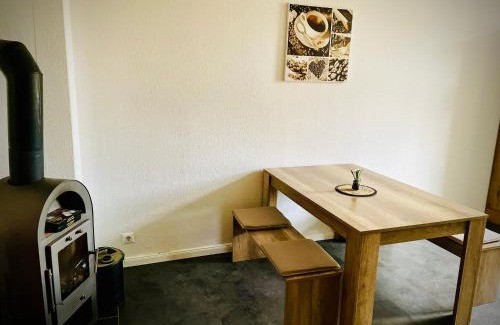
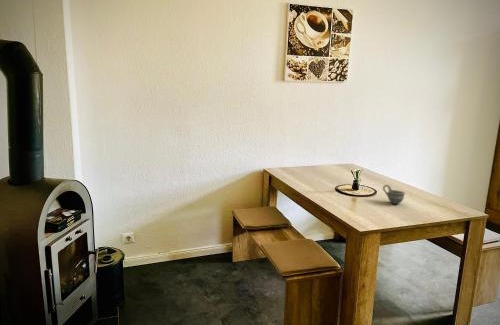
+ cup (394, 194)
